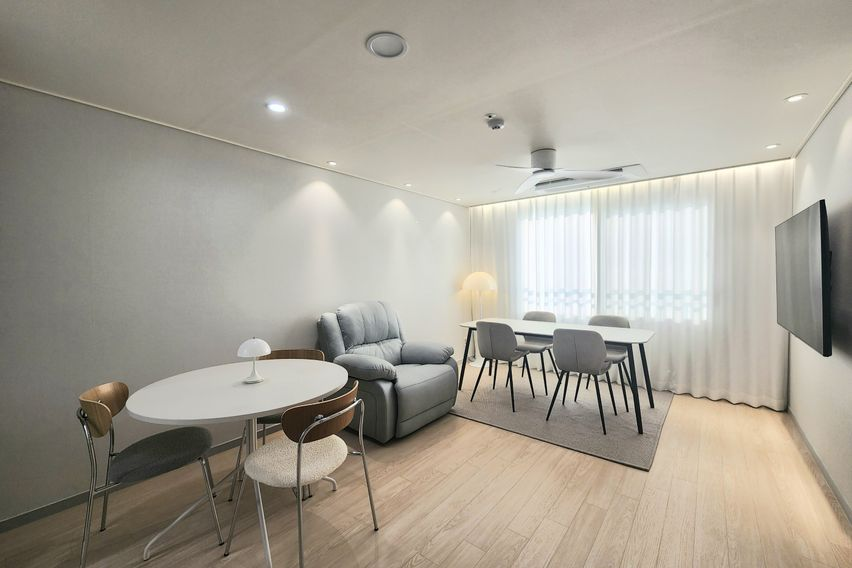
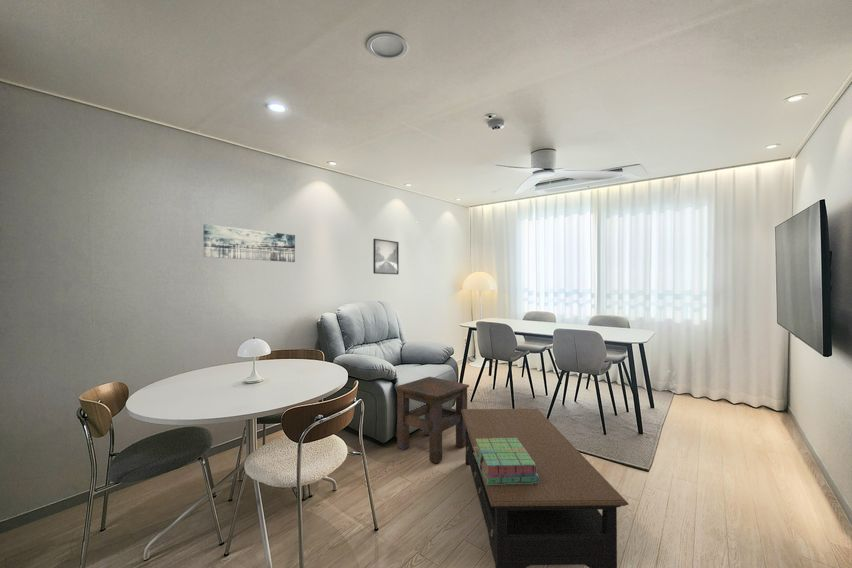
+ wall art (253, 244)
+ coffee table (521, 484)
+ stack of books (503, 458)
+ side table (432, 415)
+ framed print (386, 257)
